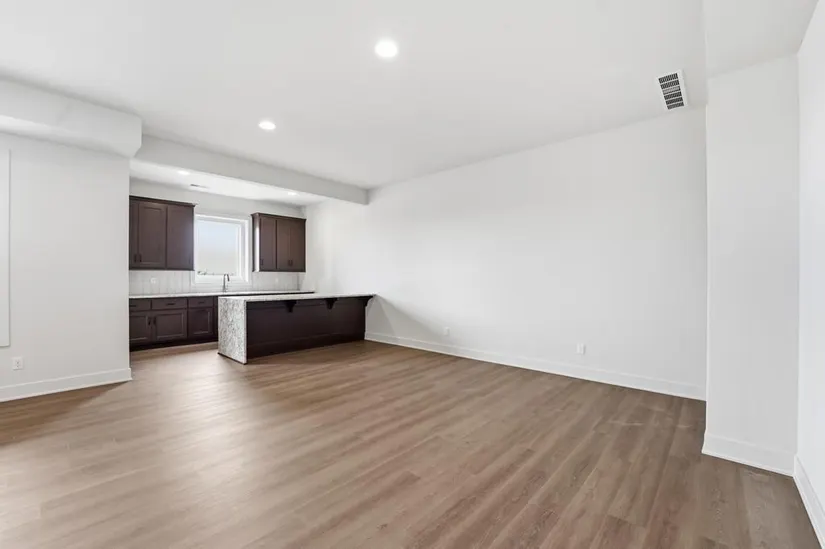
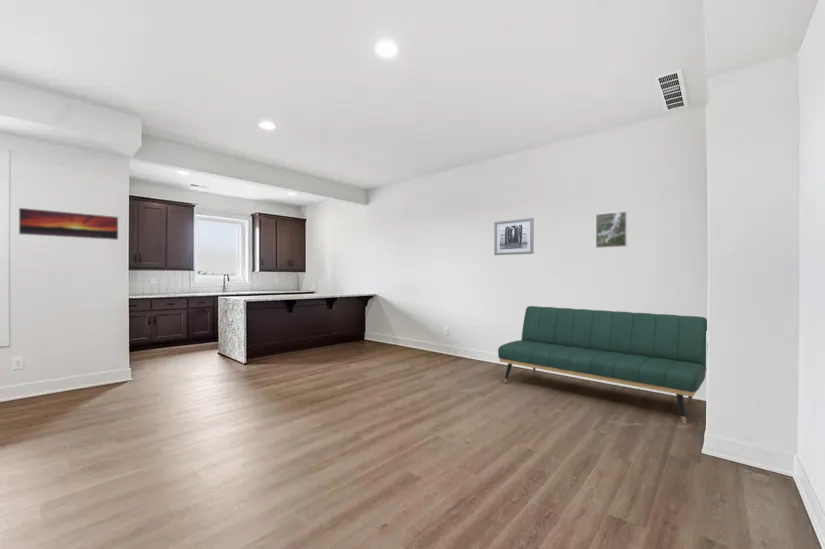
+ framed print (610, 230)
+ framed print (72, 225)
+ sofa (593, 351)
+ wall art (513, 237)
